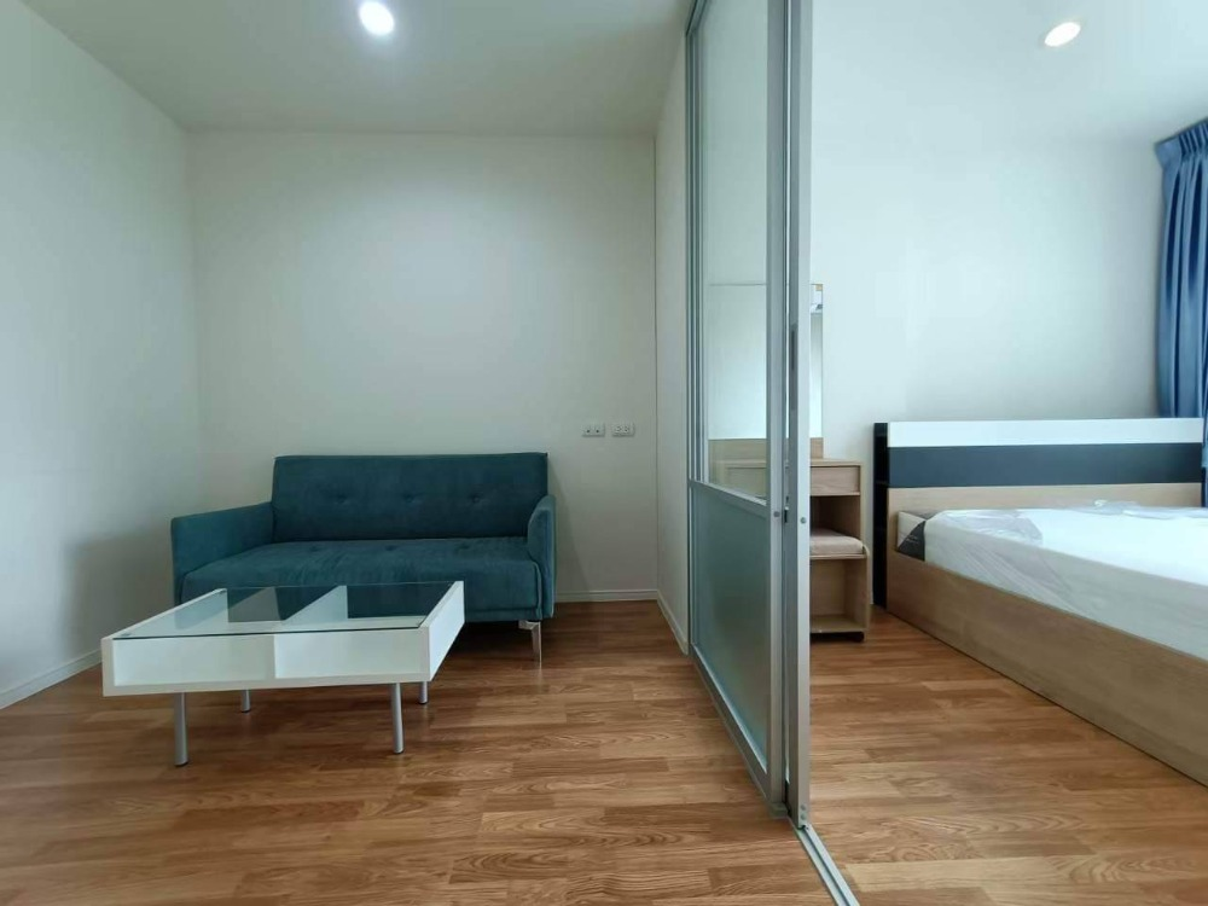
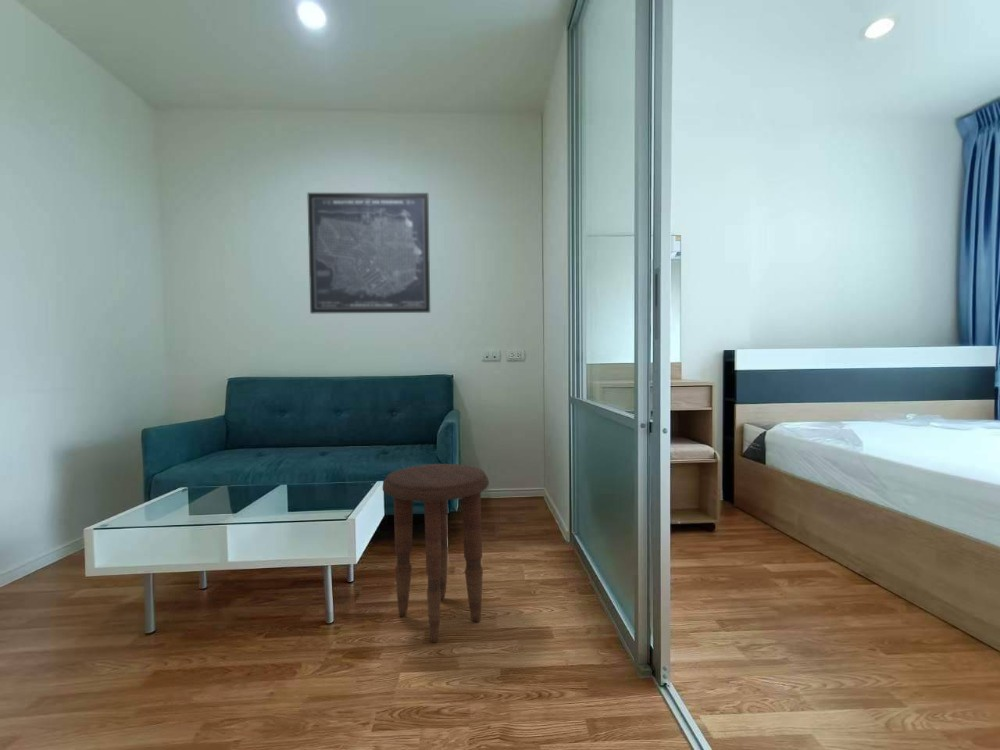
+ wall art (369, 253)
+ side table (437, 546)
